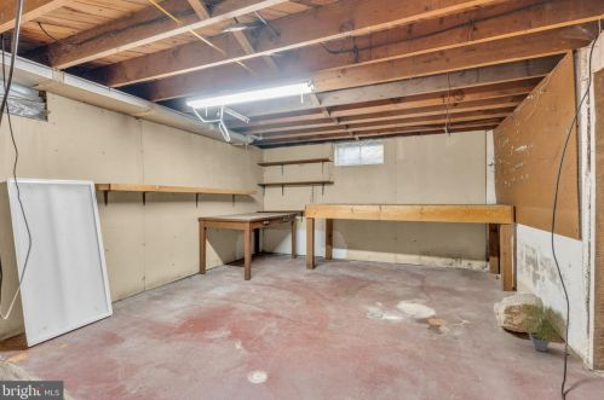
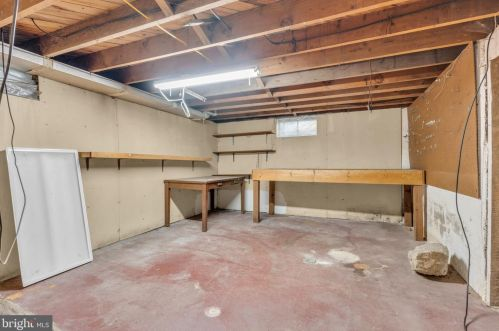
- potted plant (542, 325)
